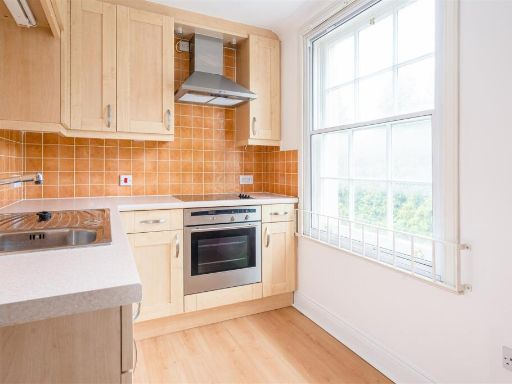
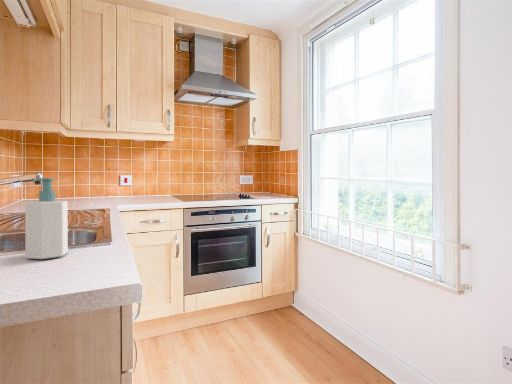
+ soap bottle (47, 216)
